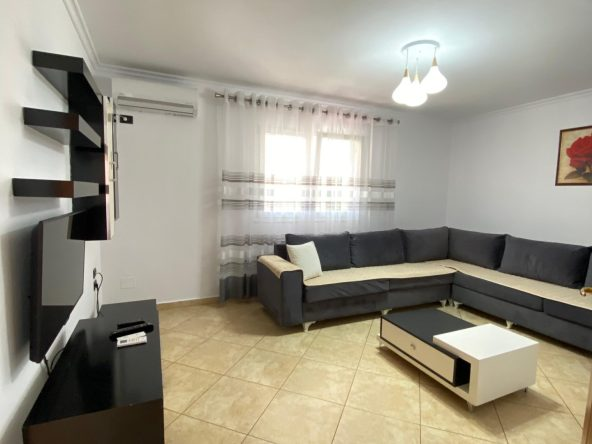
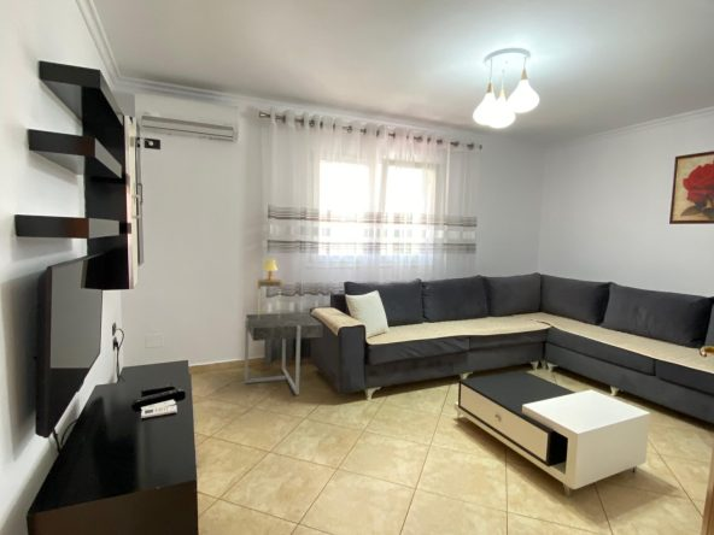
+ table lamp (269, 286)
+ side table (282, 351)
